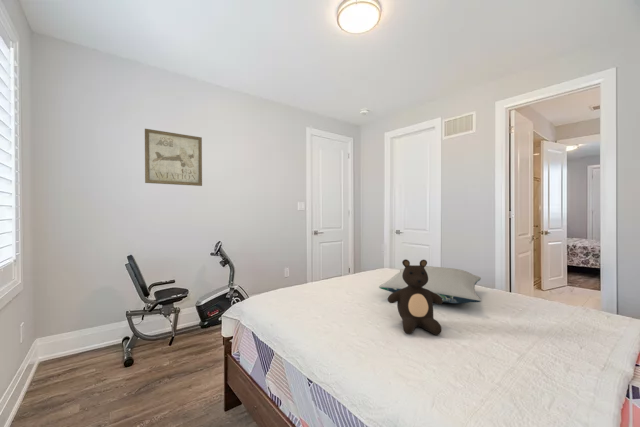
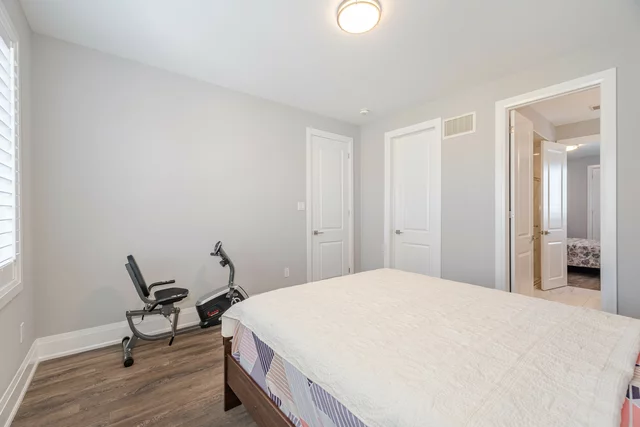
- pillow (432, 282)
- teddy bear (417, 294)
- wall art (174, 158)
